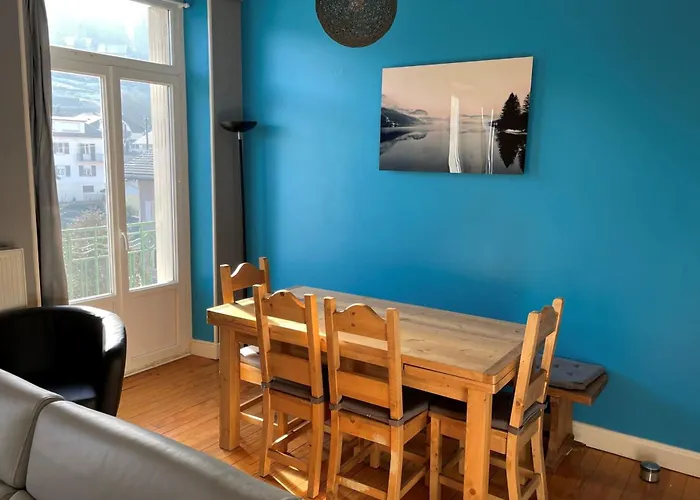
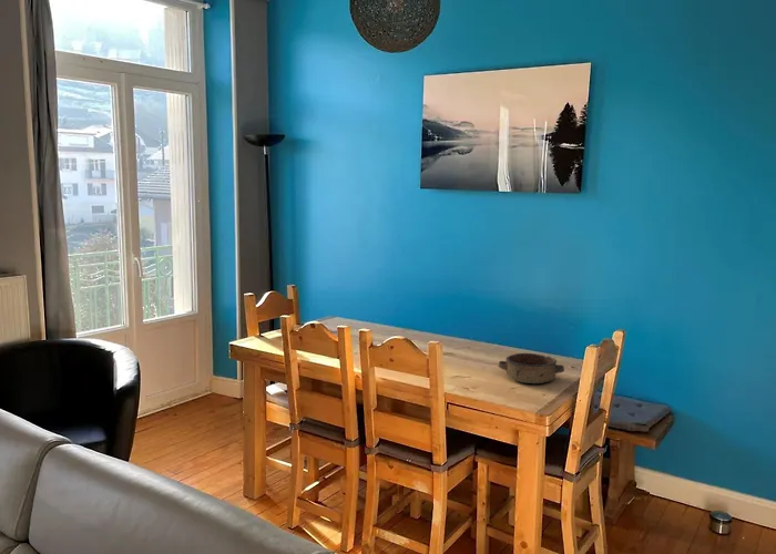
+ bowl (530, 369)
